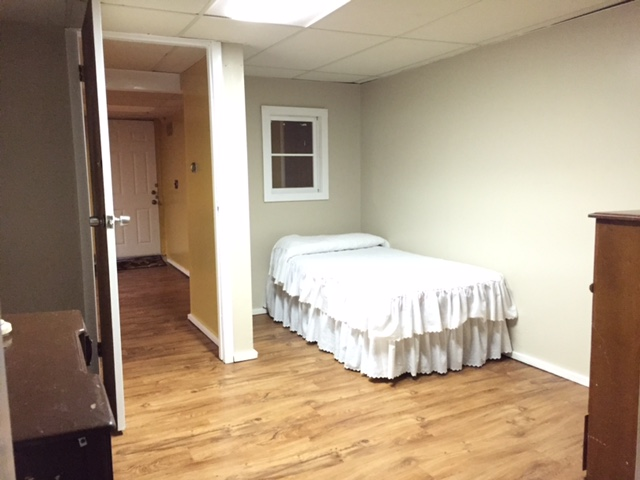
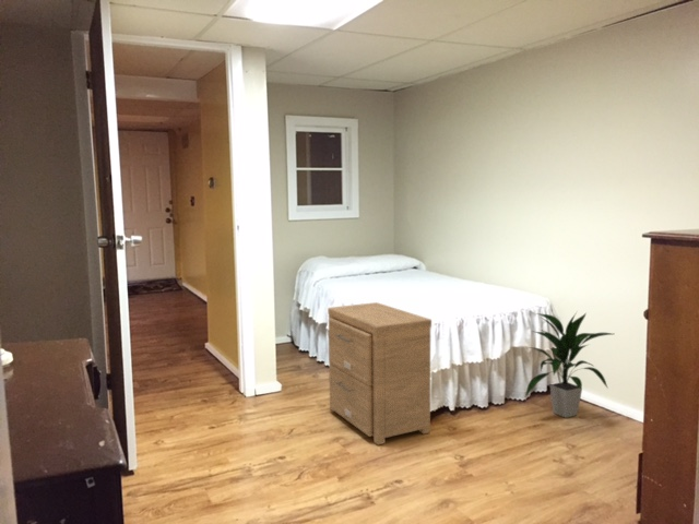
+ side table (372, 368)
+ indoor plant (561, 360)
